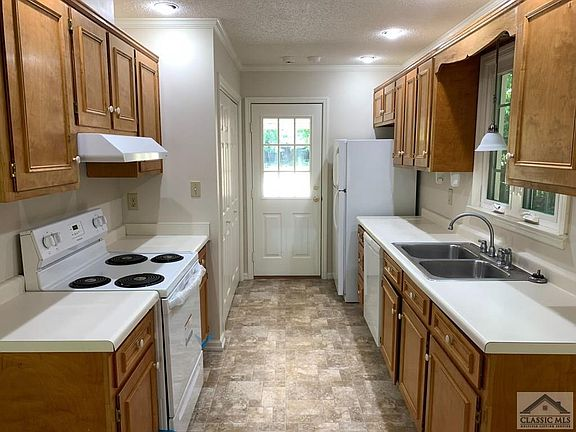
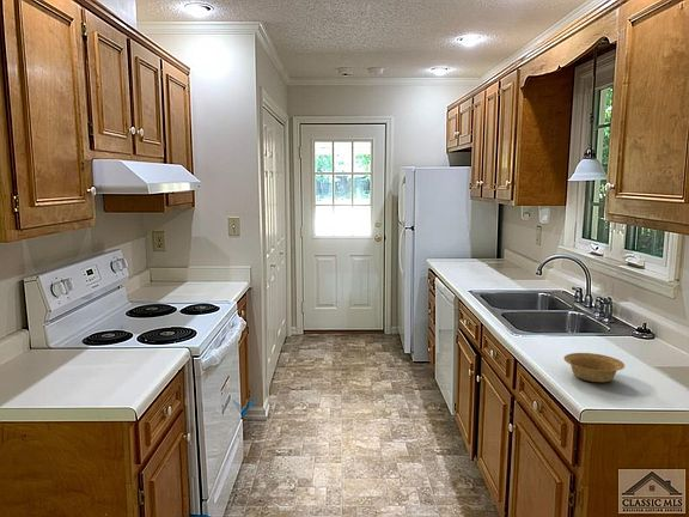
+ bowl (592, 369)
